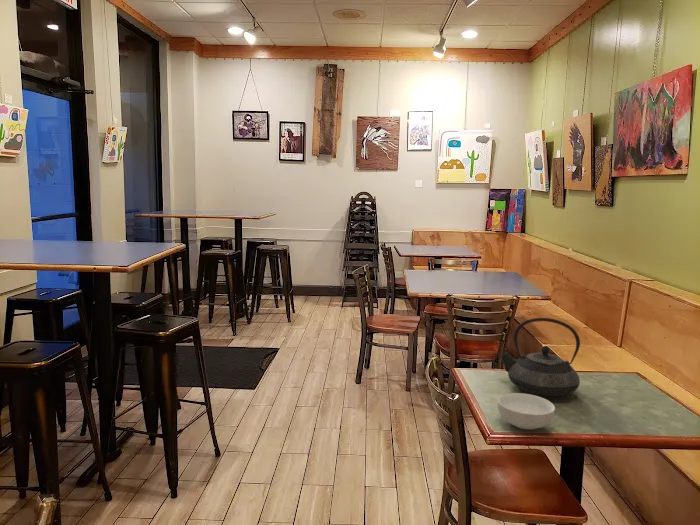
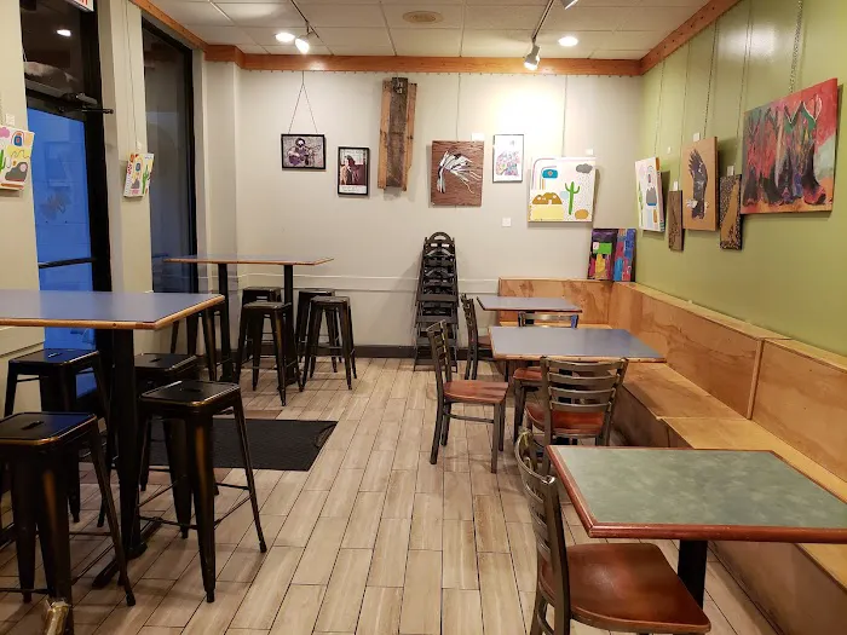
- teapot (540, 353)
- cereal bowl (525, 413)
